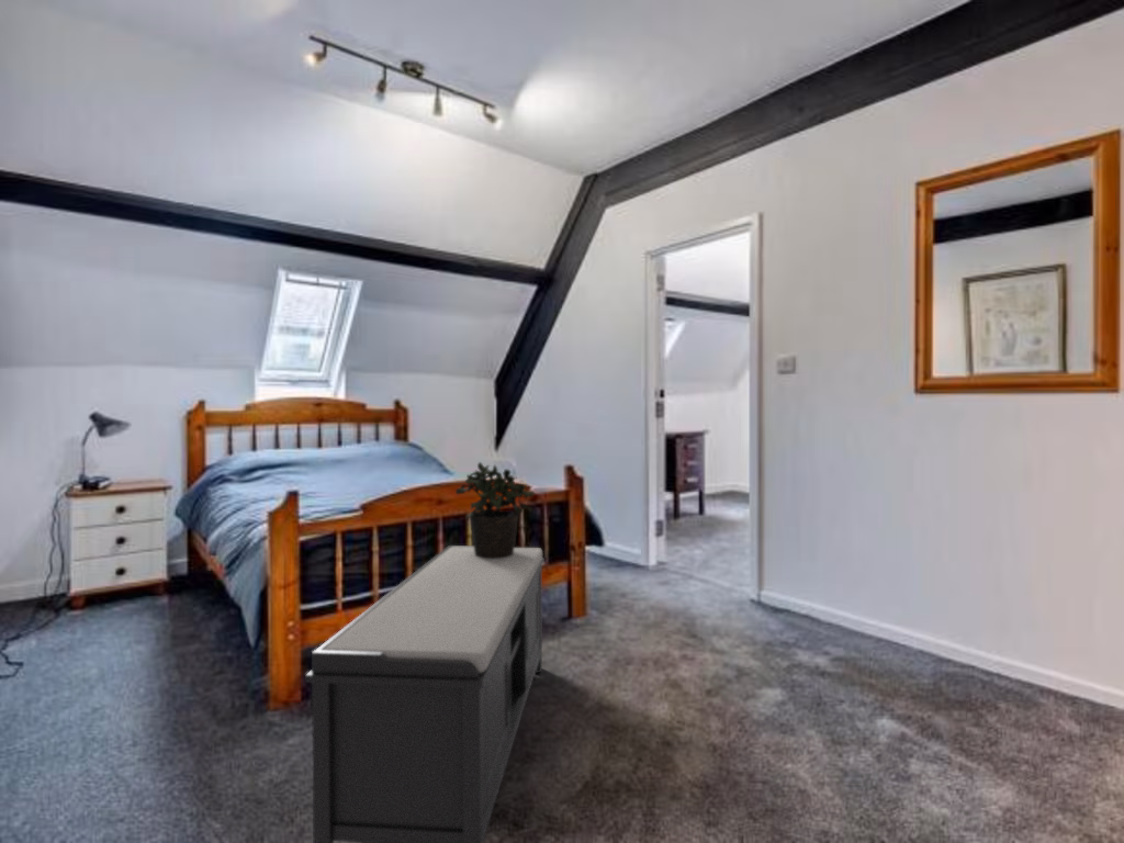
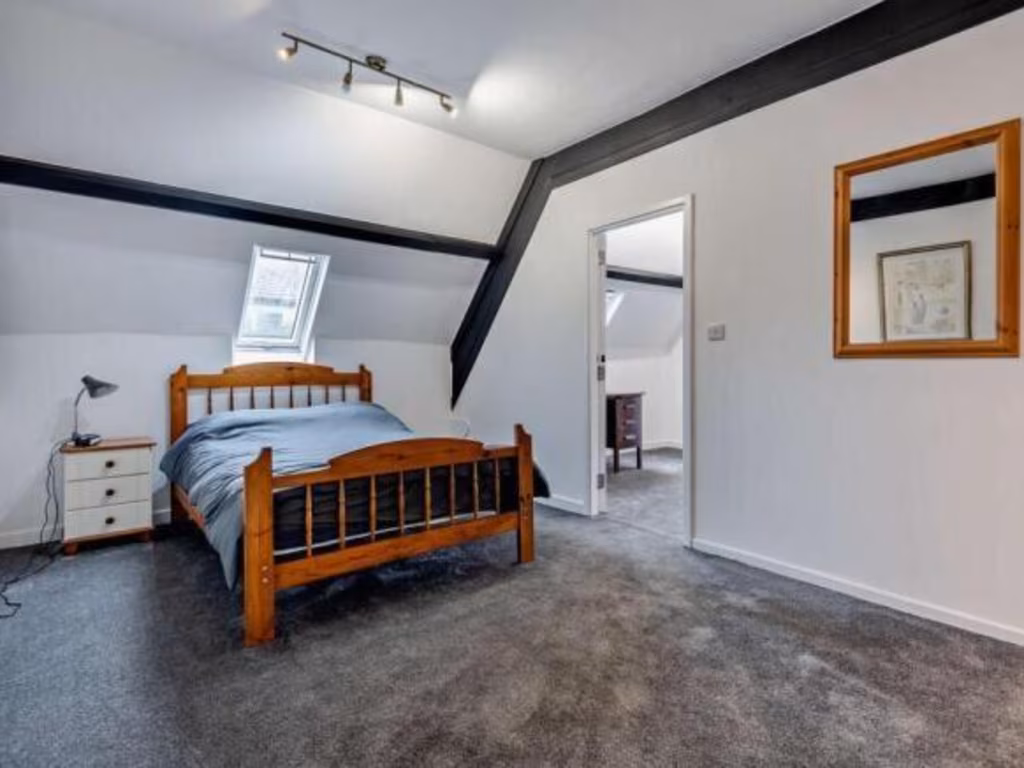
- bench (460, 663)
- potted plant (490, 507)
